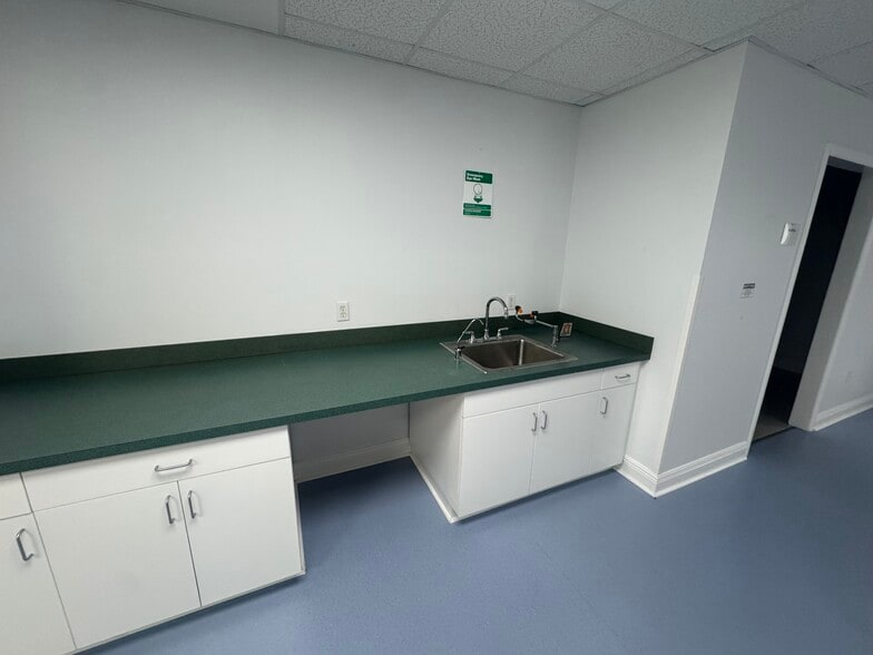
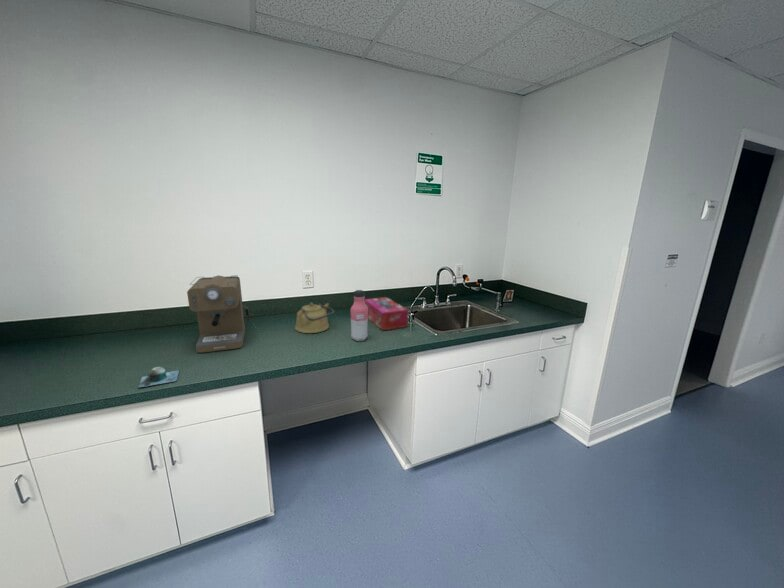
+ coffee maker (222, 311)
+ water bottle (359, 315)
+ kettle (314, 314)
+ mug (158, 373)
+ tissue box (384, 312)
